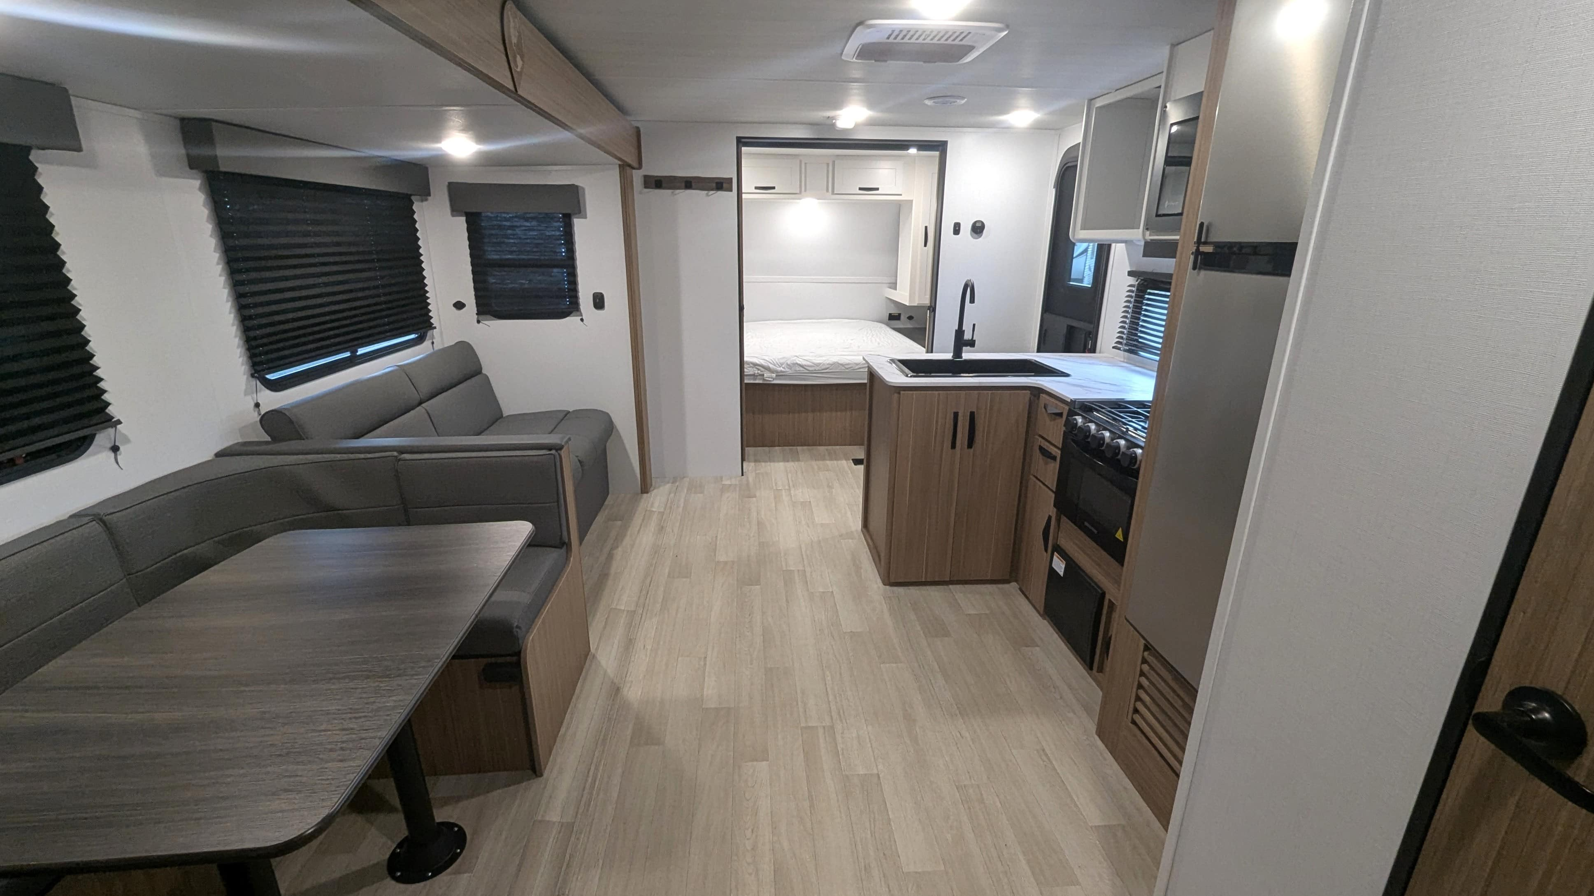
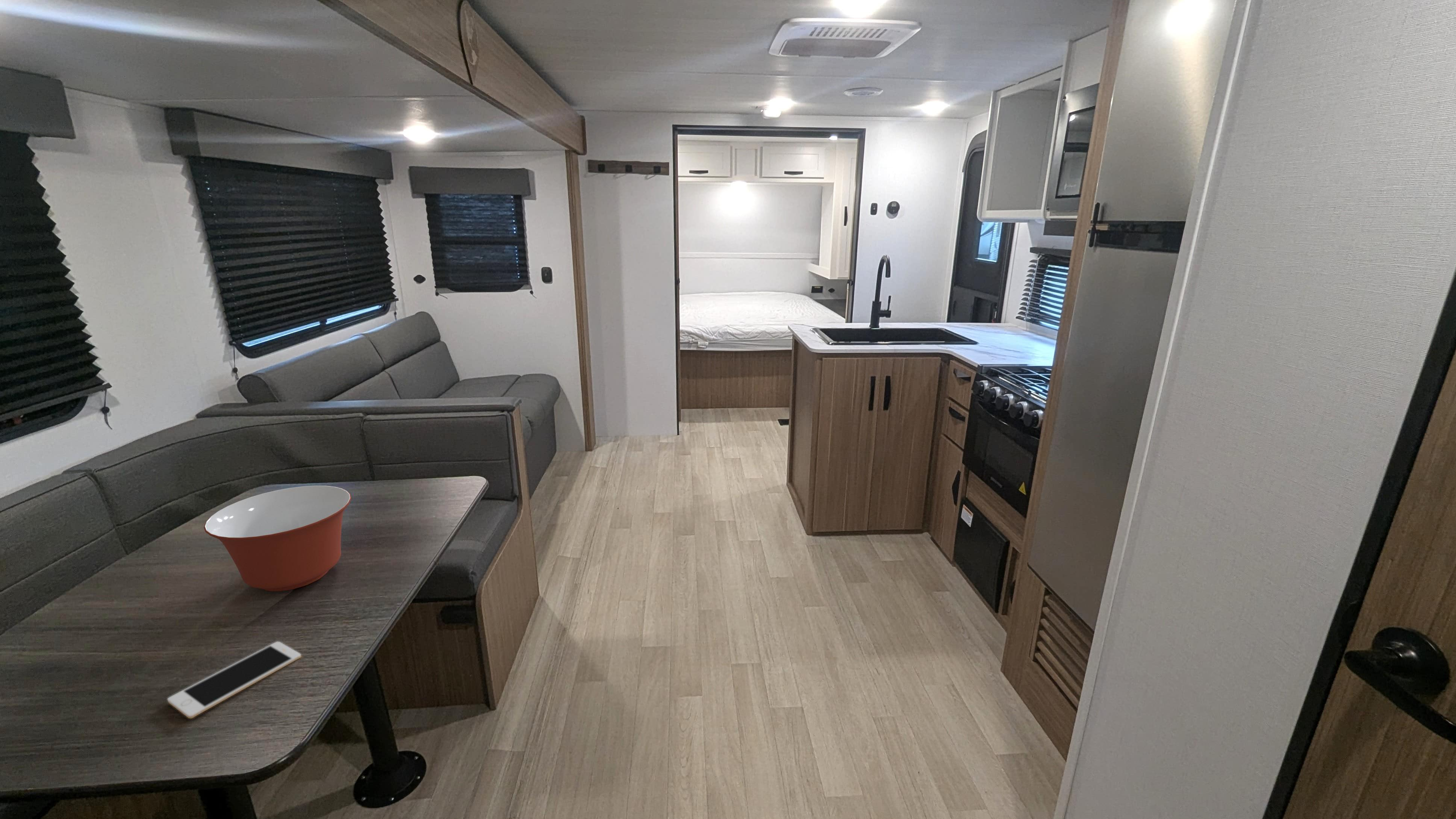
+ mixing bowl (289, 542)
+ cell phone (238, 677)
